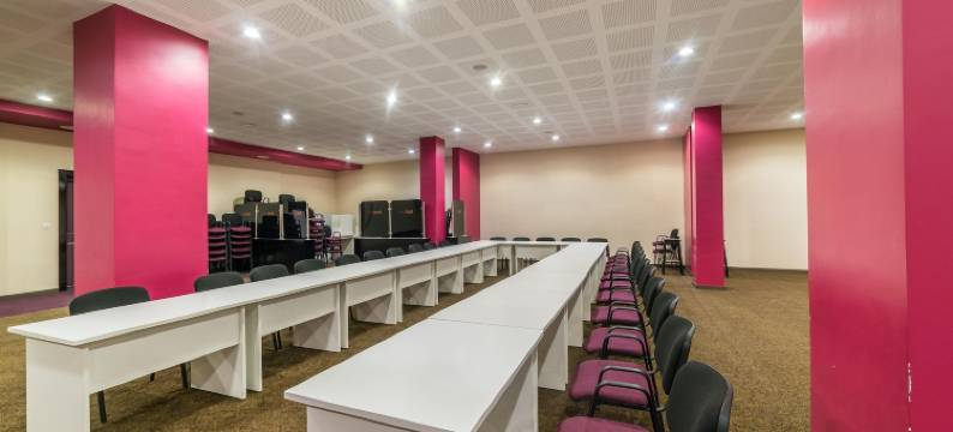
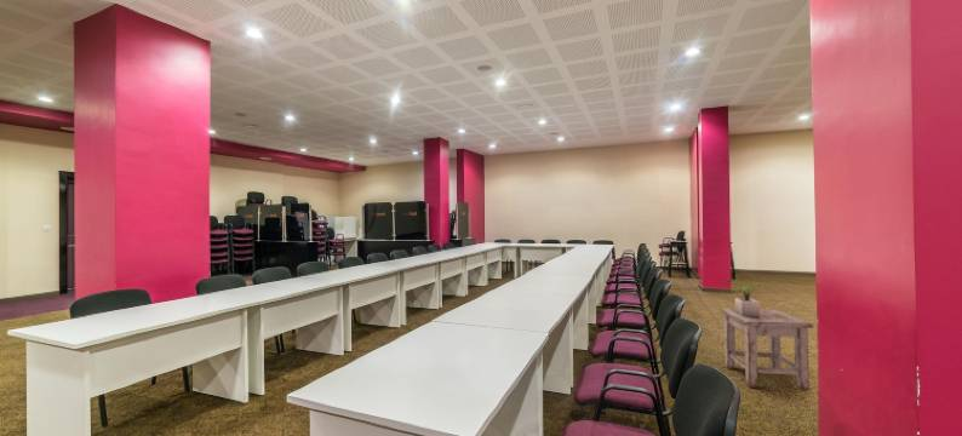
+ stool (762, 352)
+ potted plant (746, 297)
